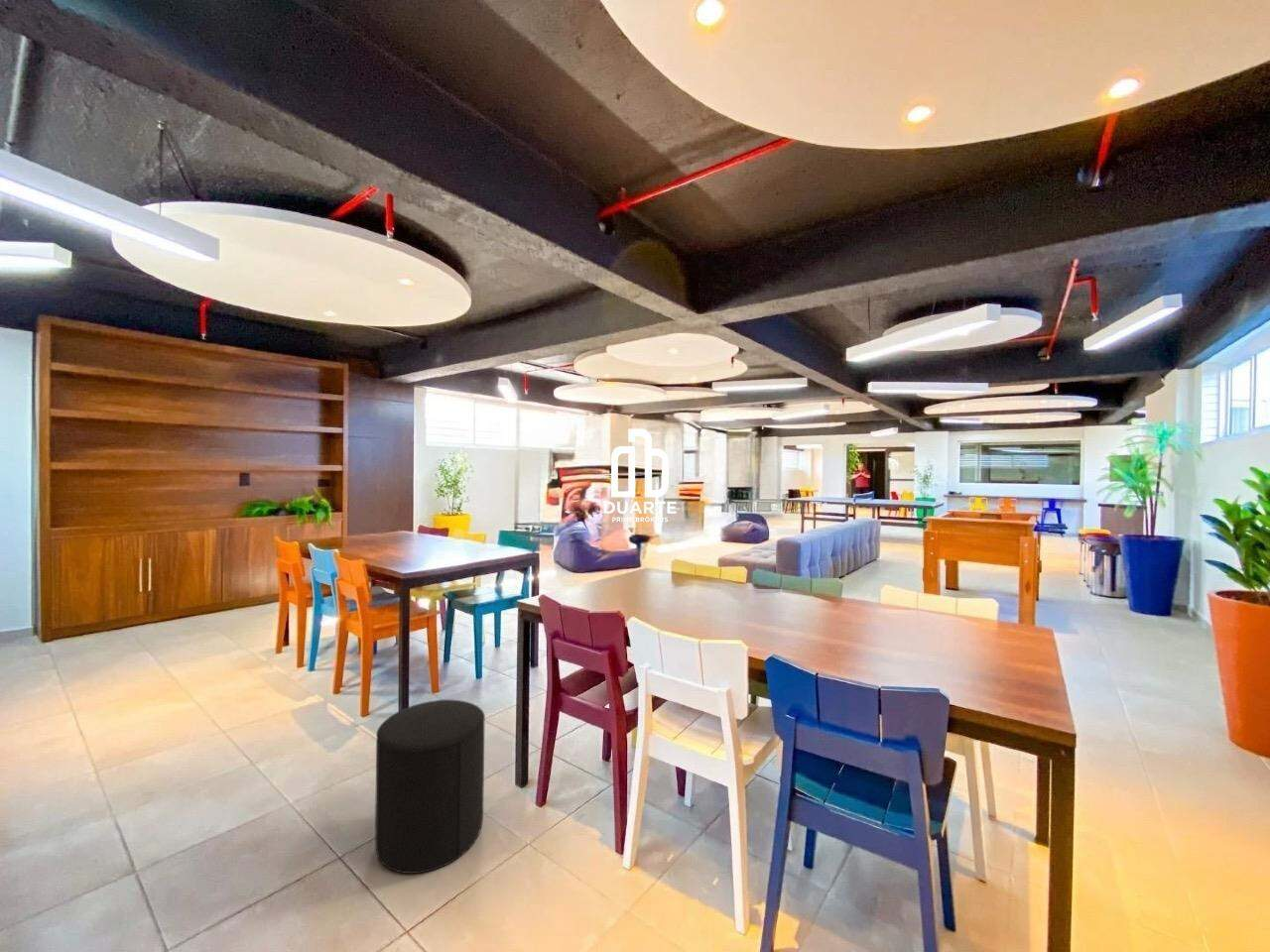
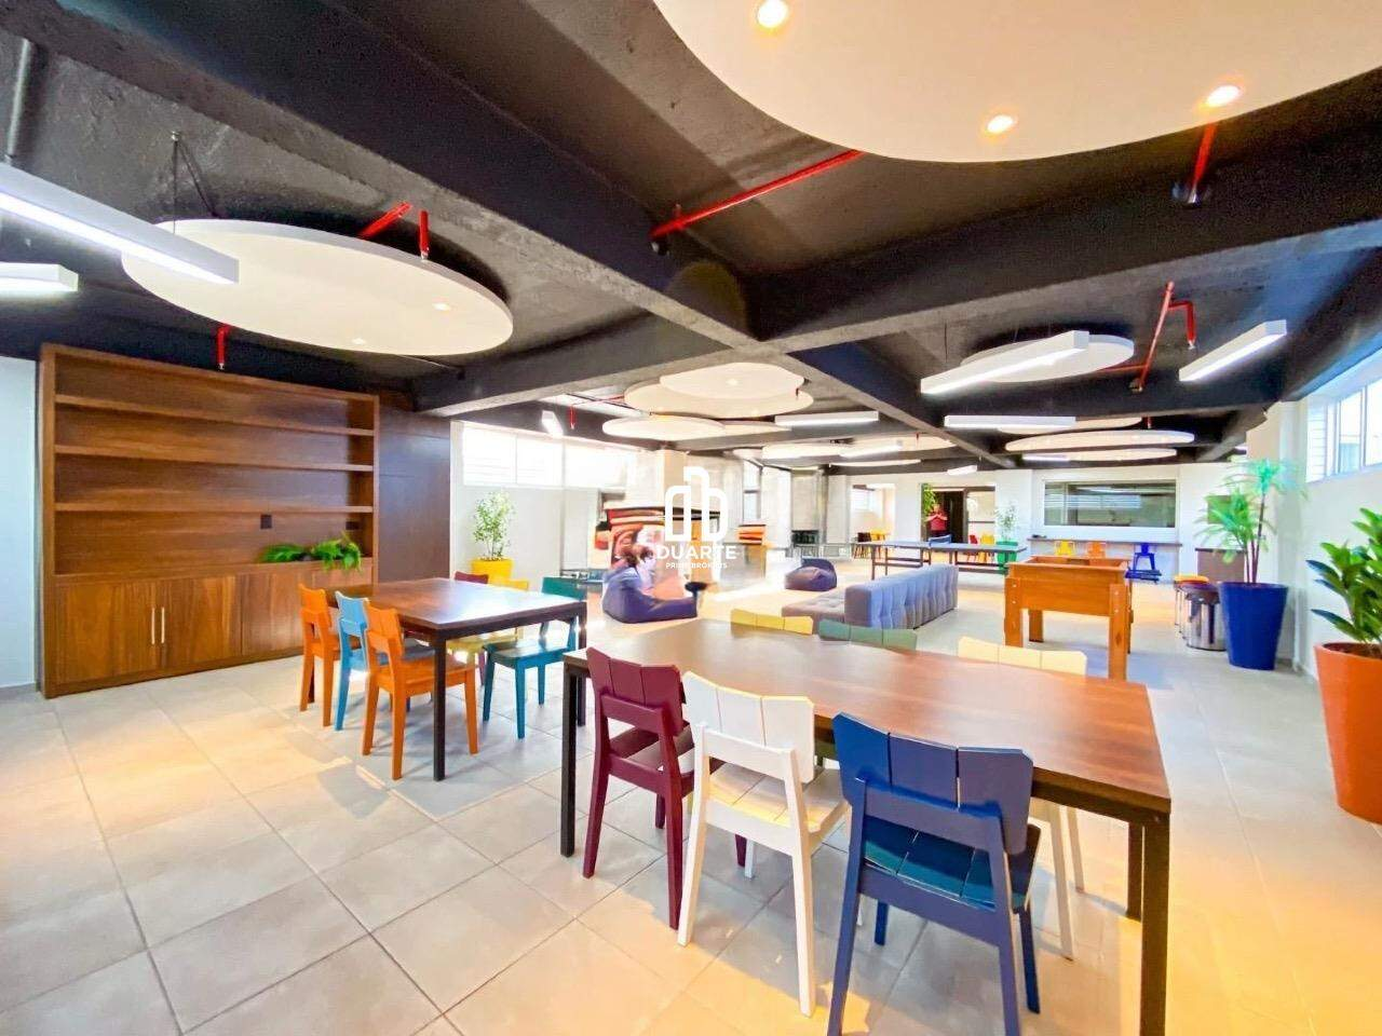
- stool (432, 775)
